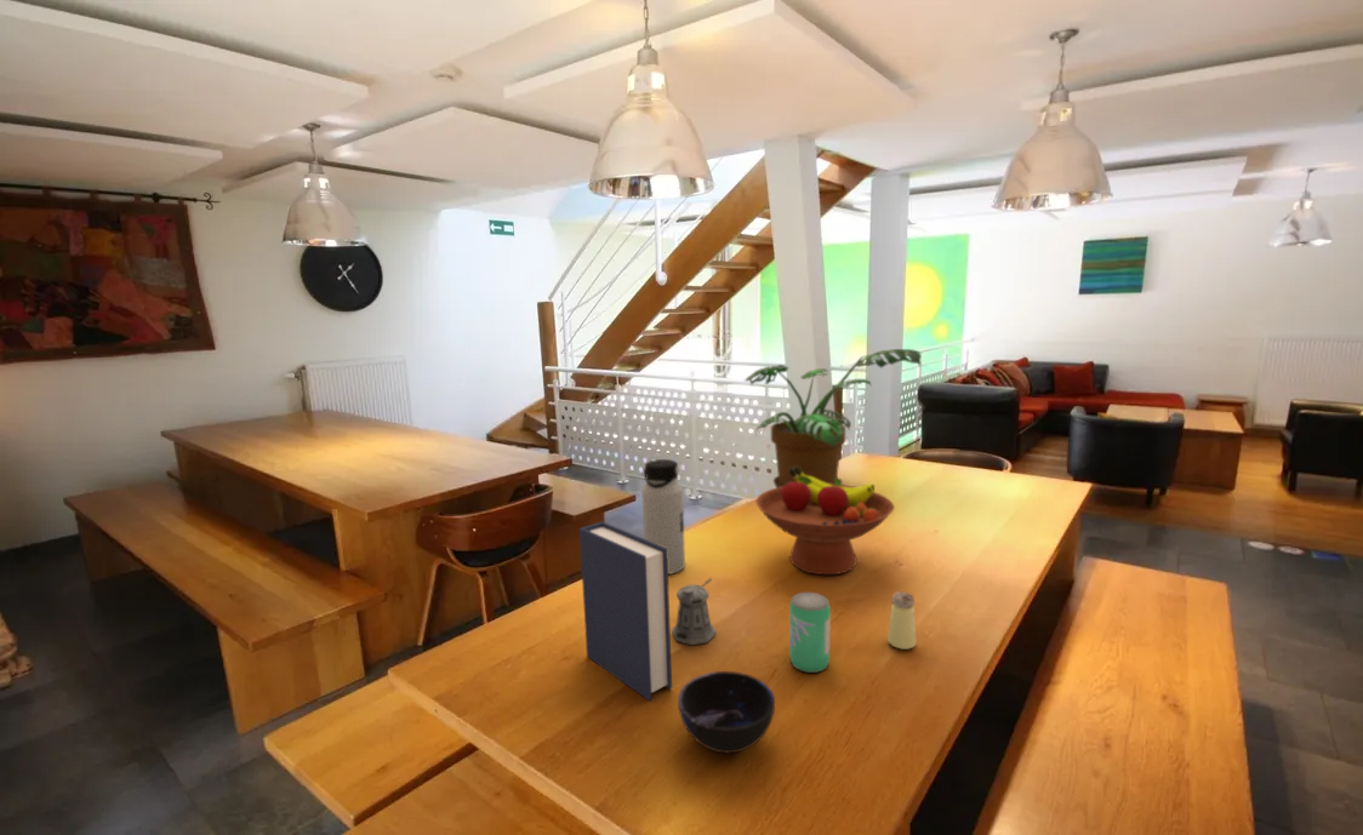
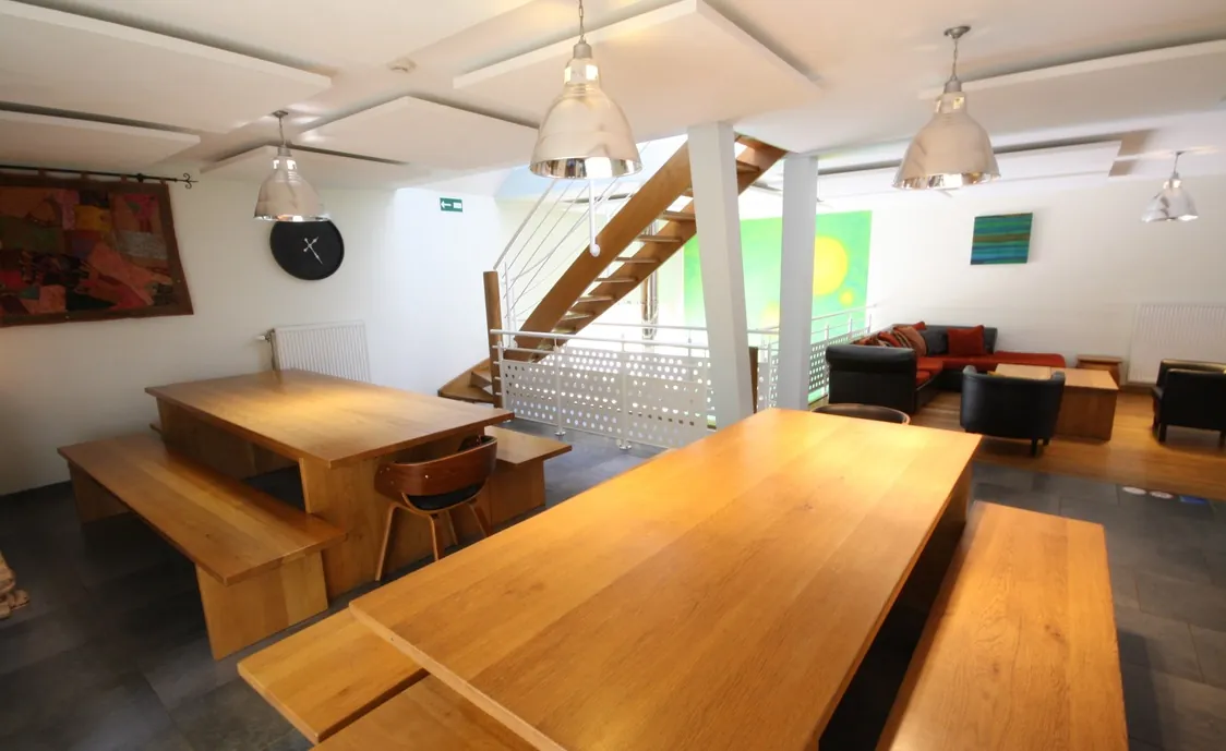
- water bottle (662, 515)
- beverage can (809, 631)
- fruit bowl (822, 520)
- pepper shaker (695, 607)
- saltshaker (902, 618)
- bowl (726, 720)
- potted plant (828, 422)
- hardback book (623, 606)
